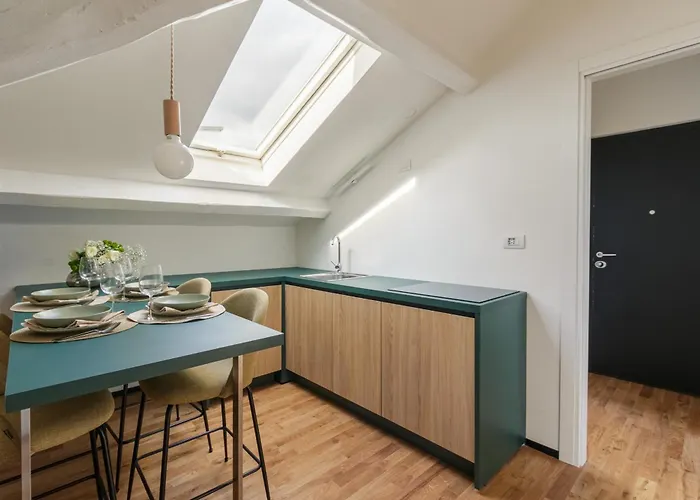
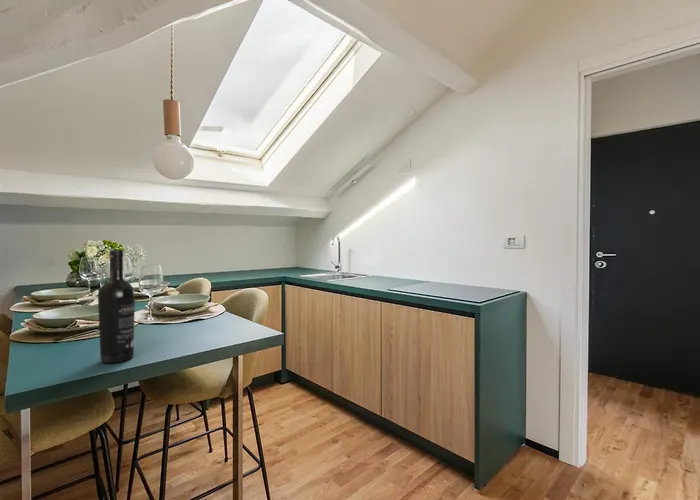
+ wine bottle (116, 304)
